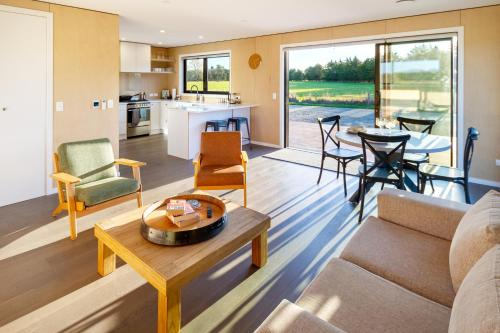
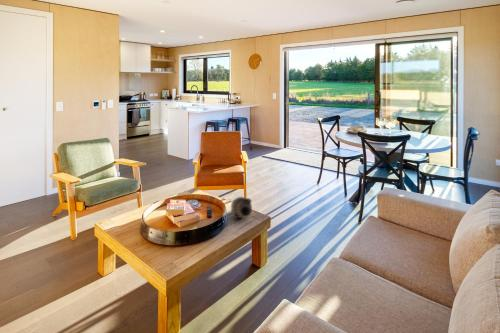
+ decorative vase (241, 207)
